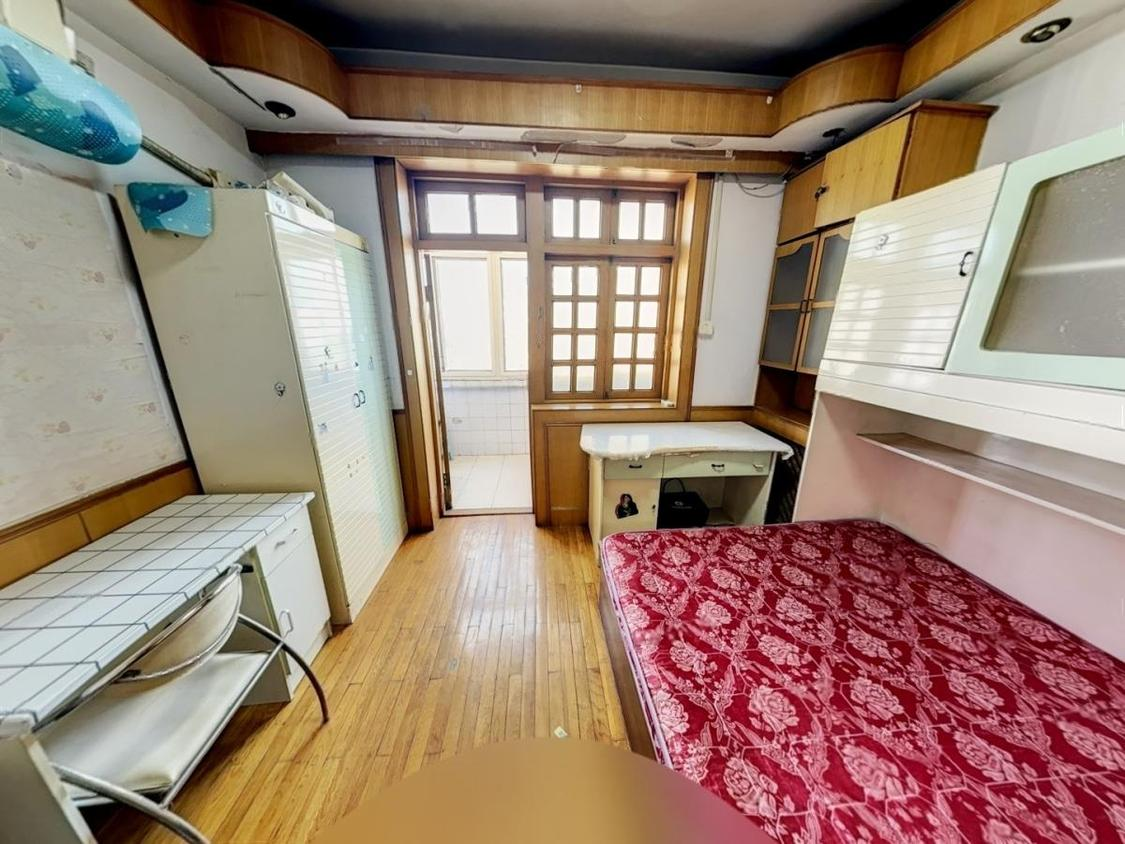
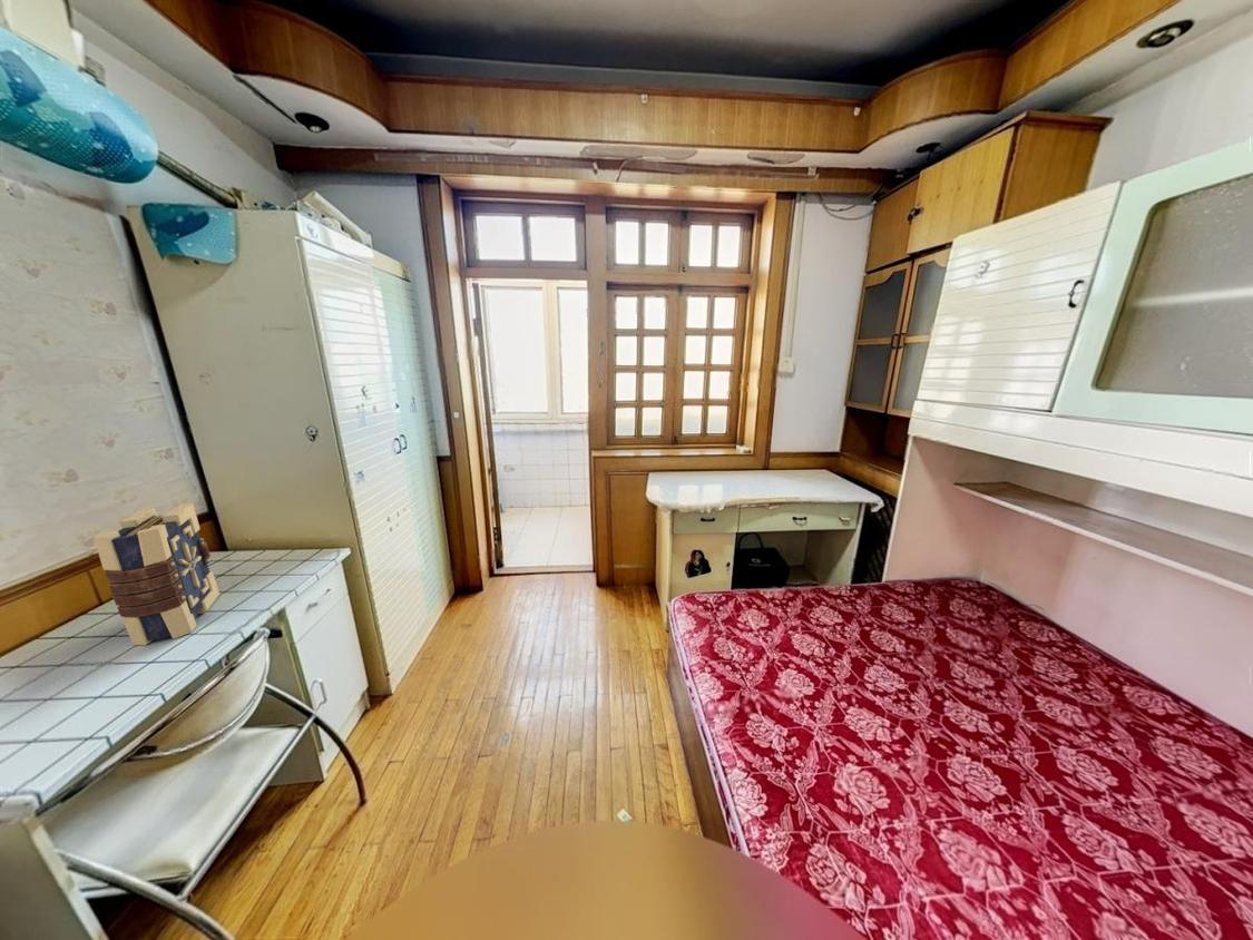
+ book (163, 571)
